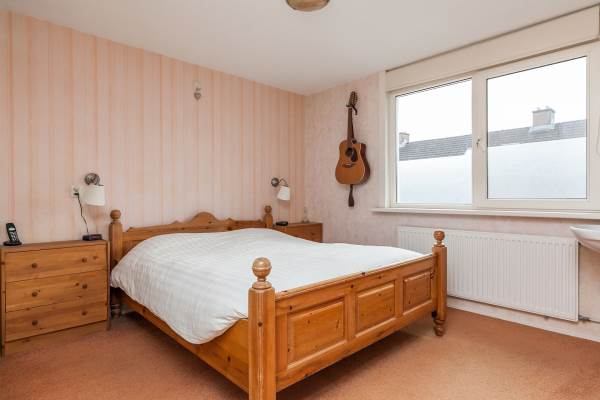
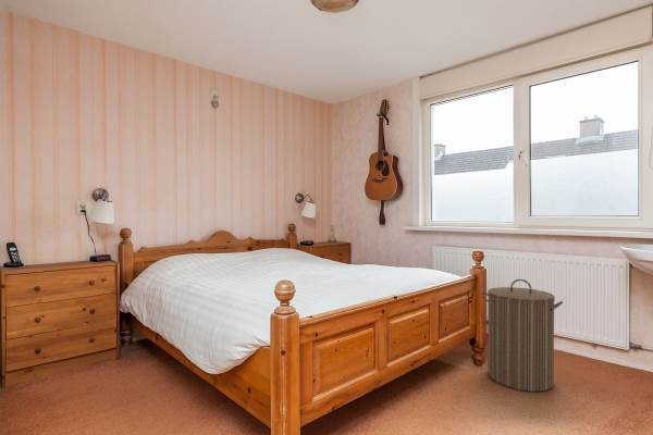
+ laundry hamper (519, 328)
